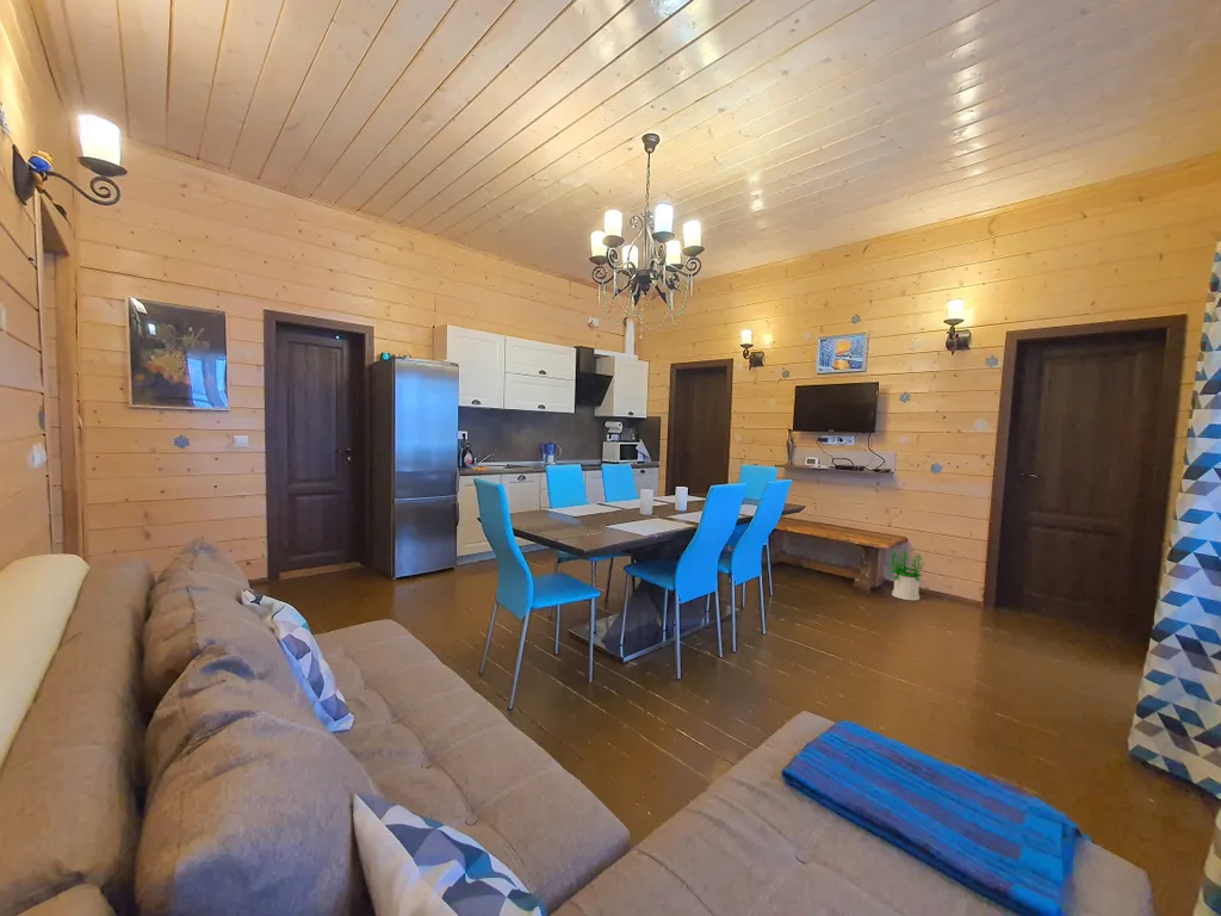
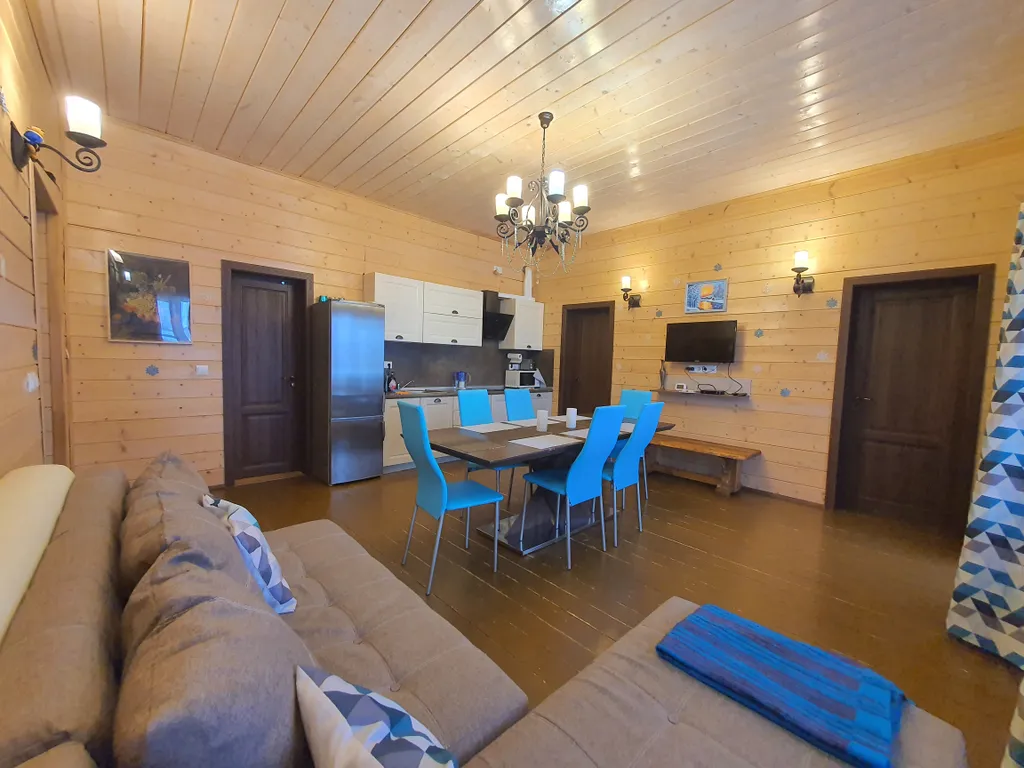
- potted plant (904, 574)
